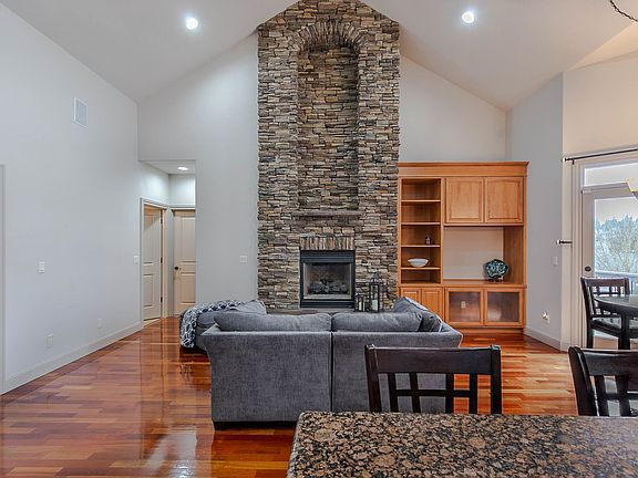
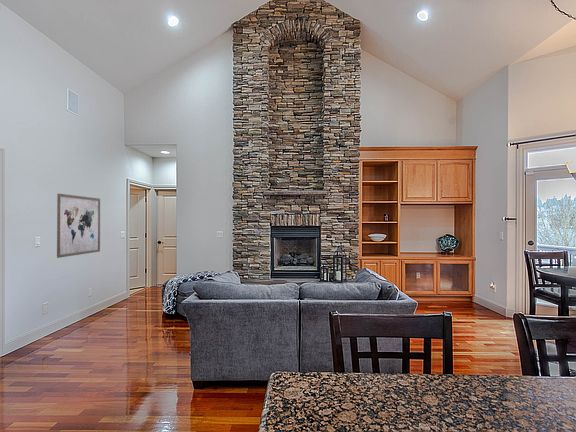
+ wall art (80, 225)
